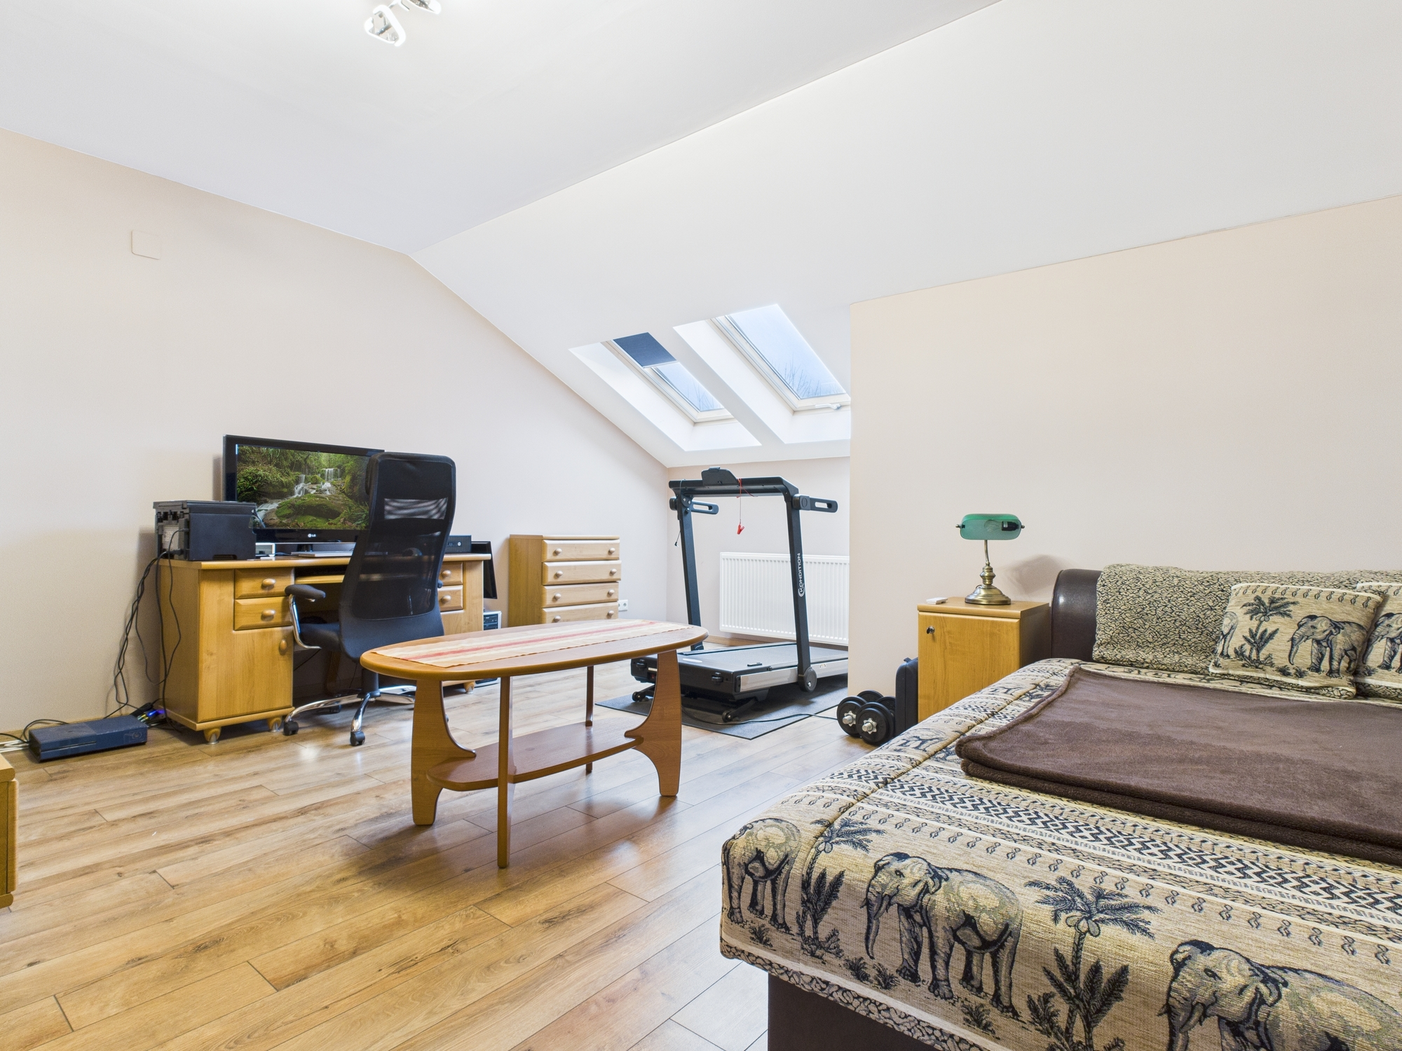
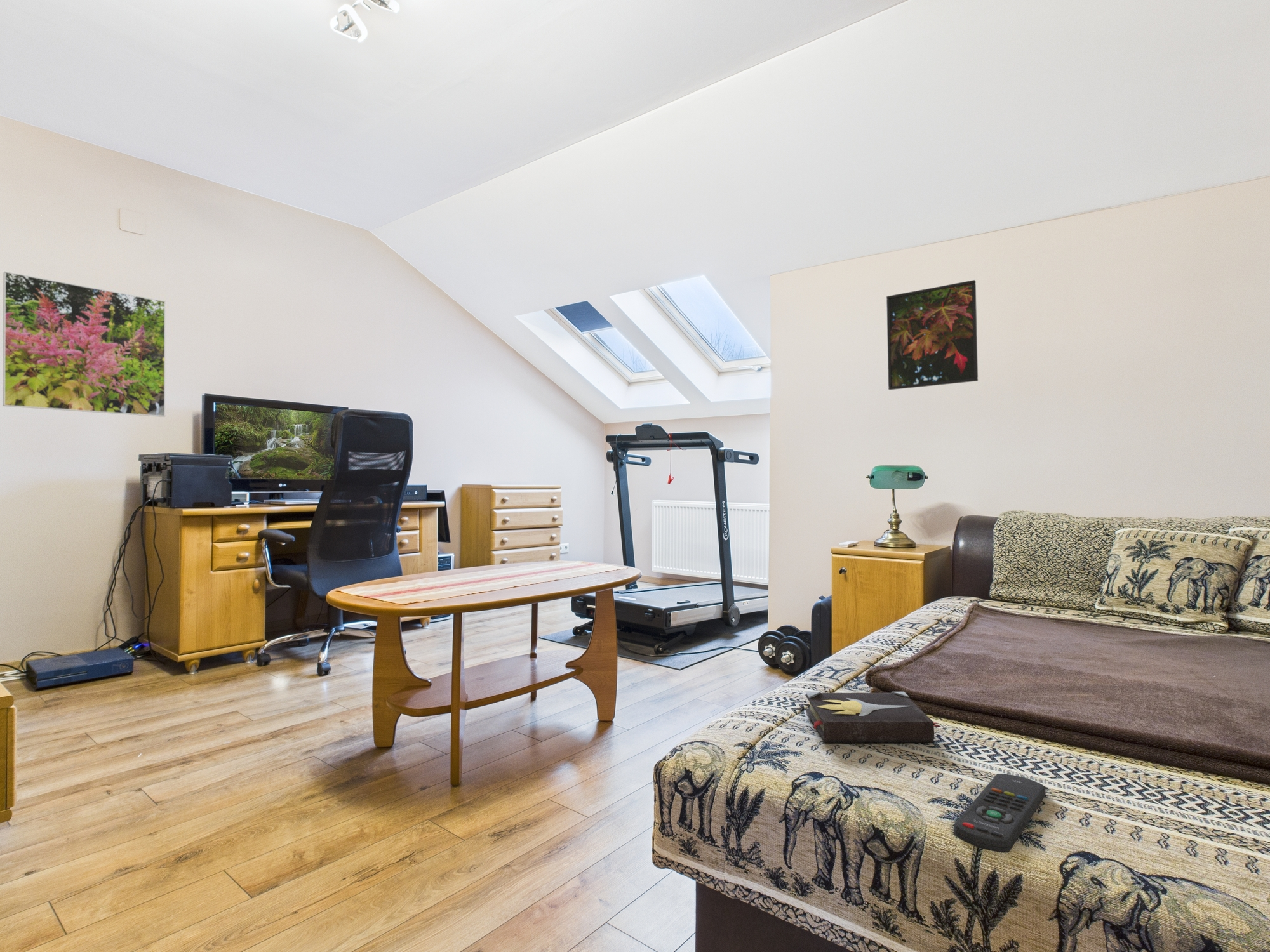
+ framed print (930, 337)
+ hardback book (866, 715)
+ remote control (1002, 809)
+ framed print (90, 350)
